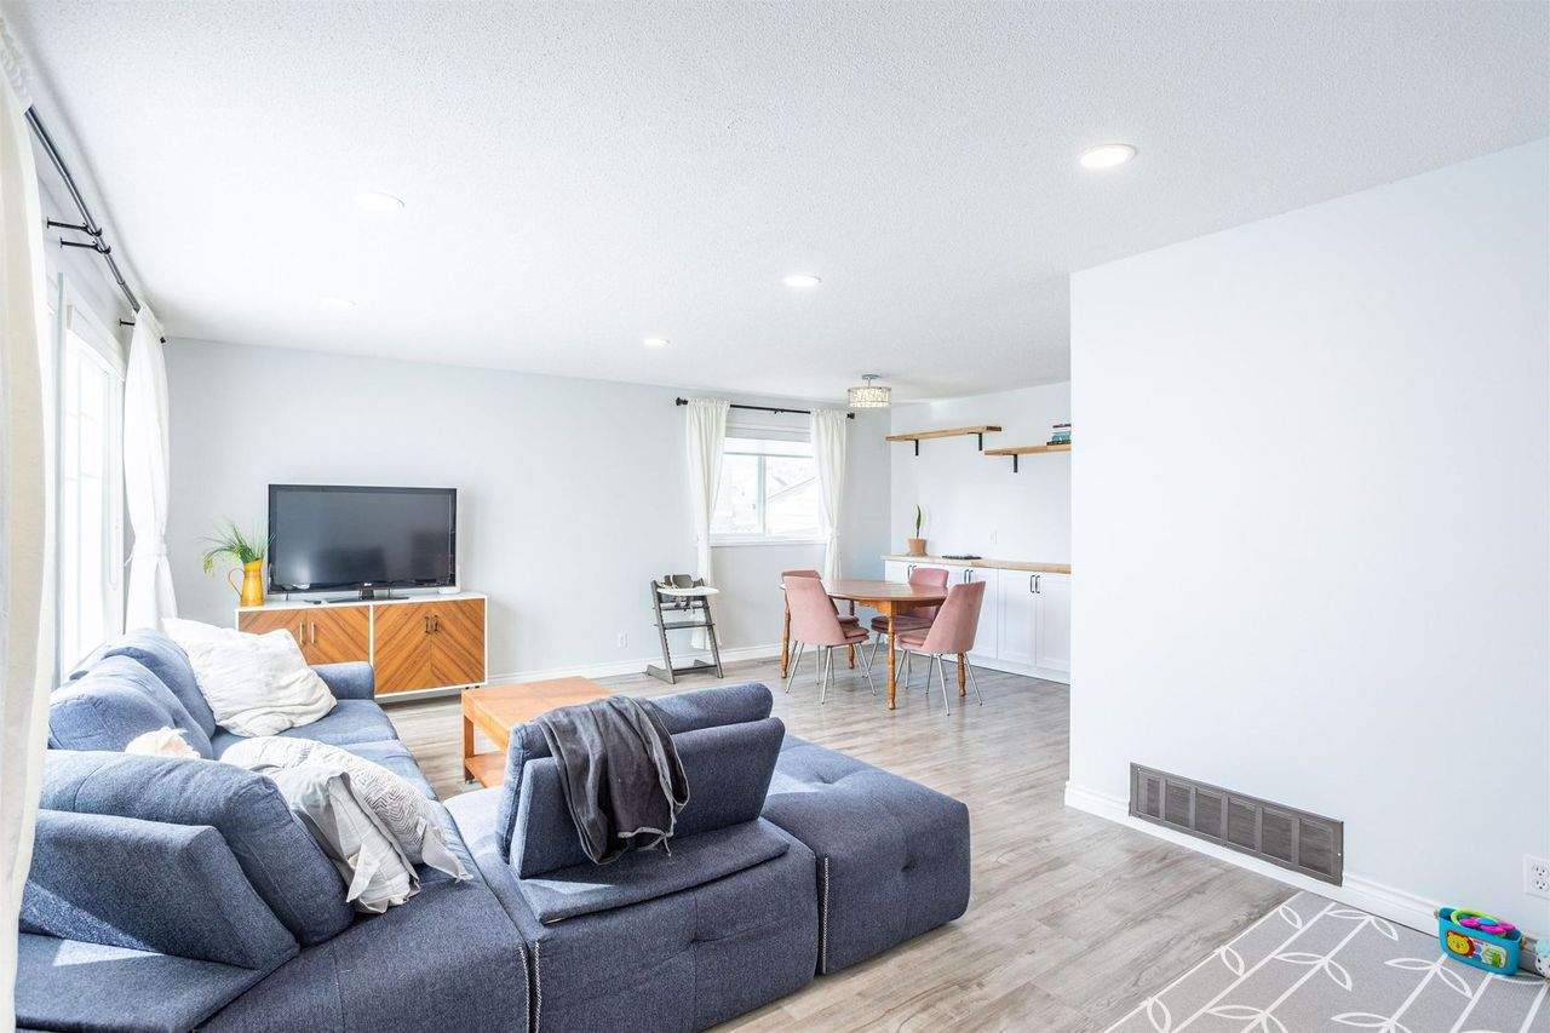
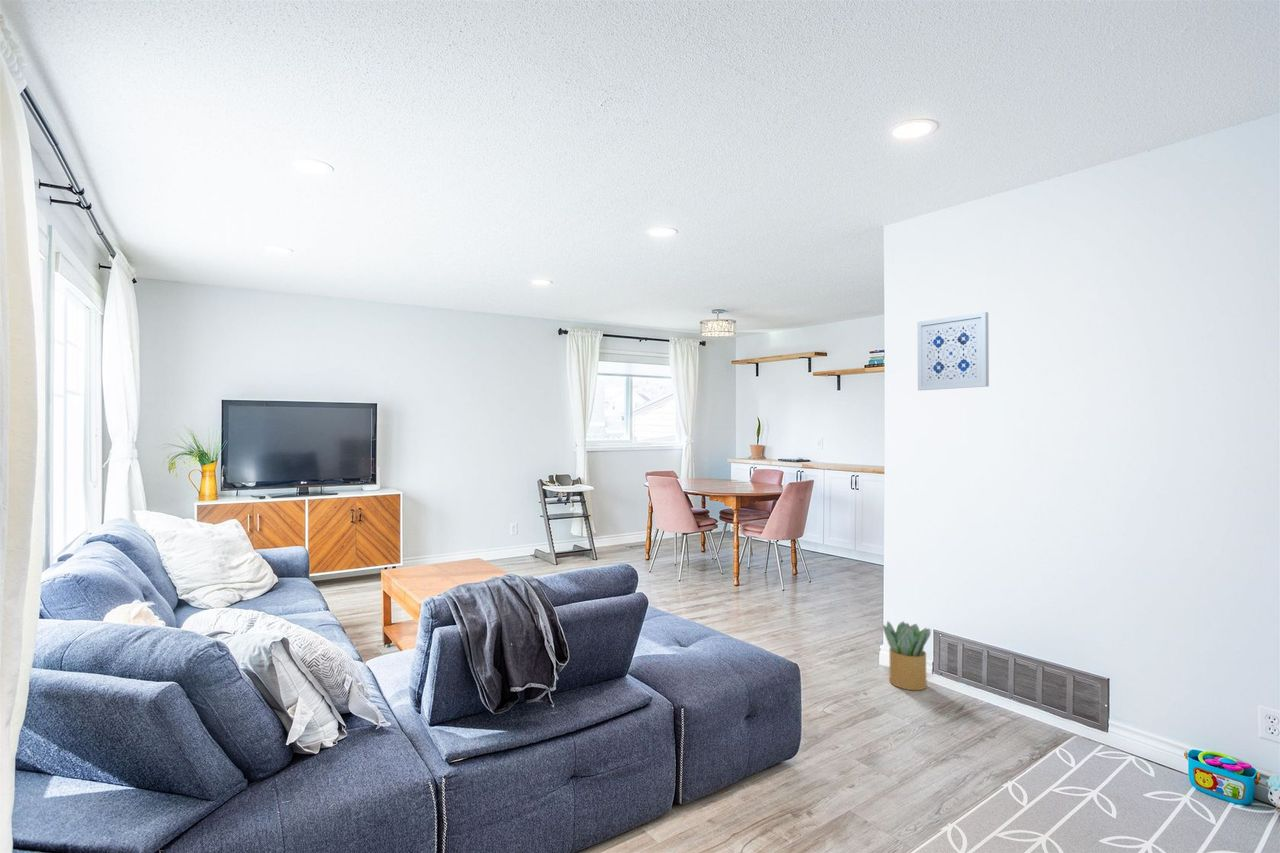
+ wall art (951, 352)
+ potted plant (905, 653)
